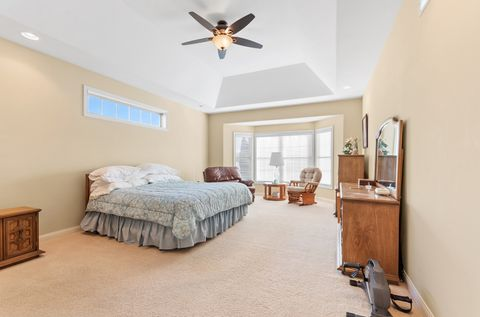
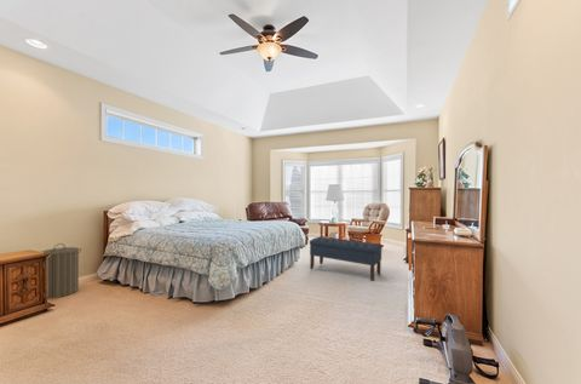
+ bench (344, 256)
+ laundry hamper (59, 268)
